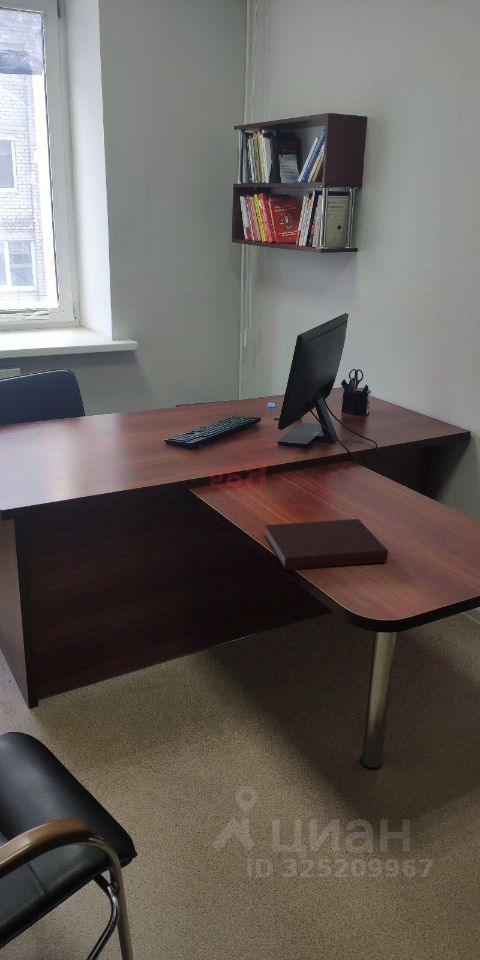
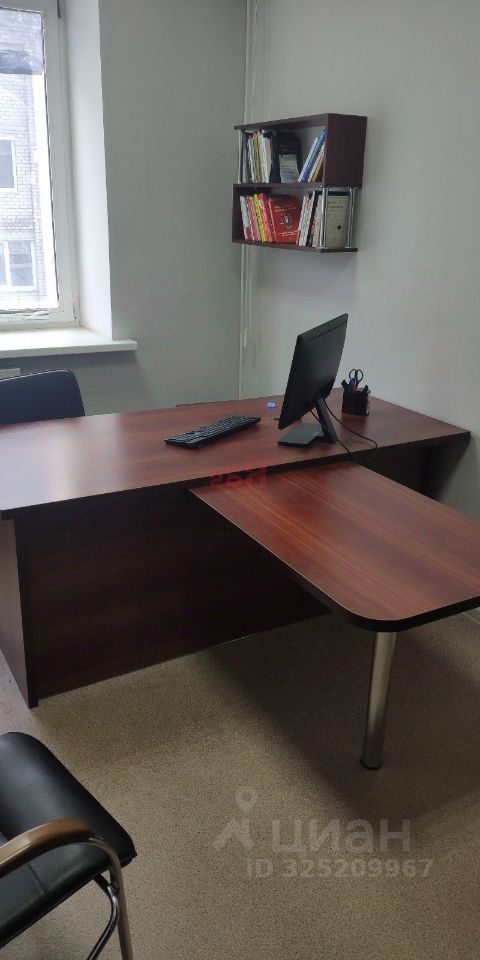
- notebook (324, 543)
